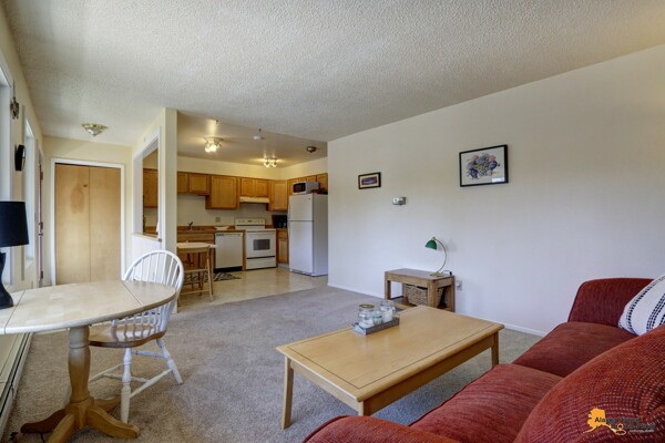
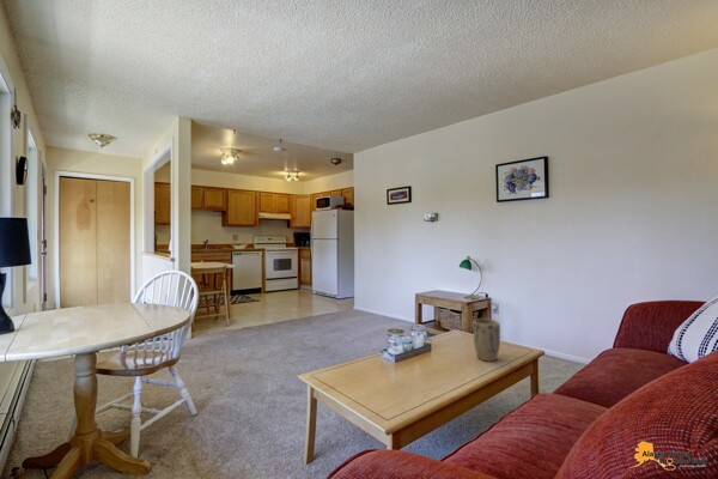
+ plant pot (486, 339)
